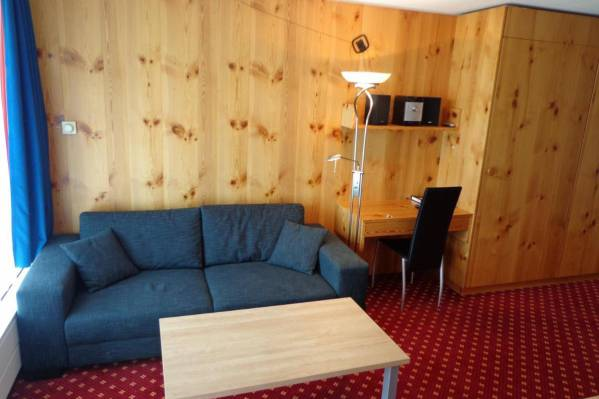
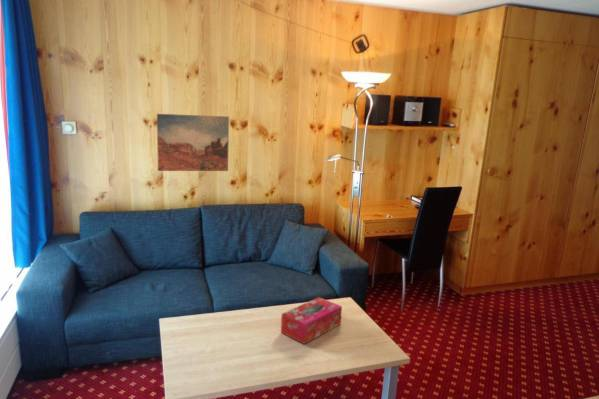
+ tissue box (312, 319)
+ wall art (193, 143)
